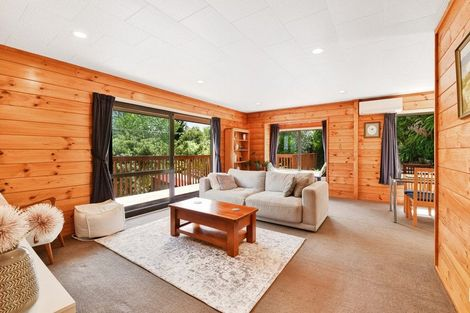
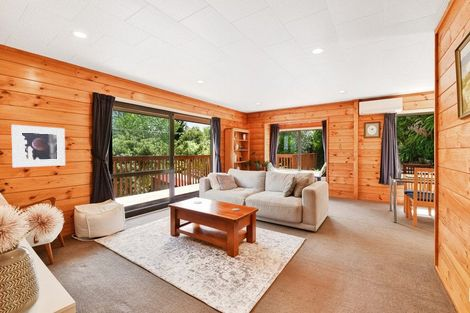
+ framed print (40, 146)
